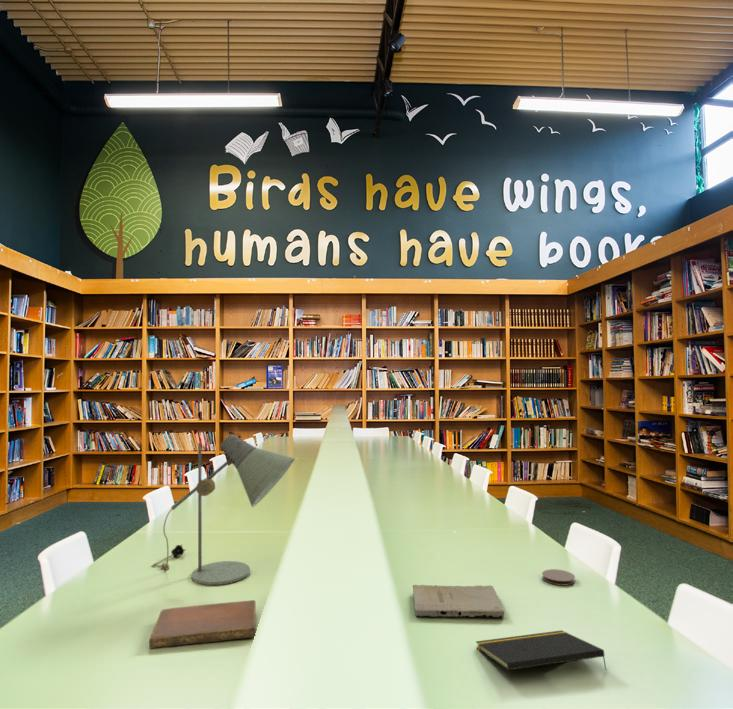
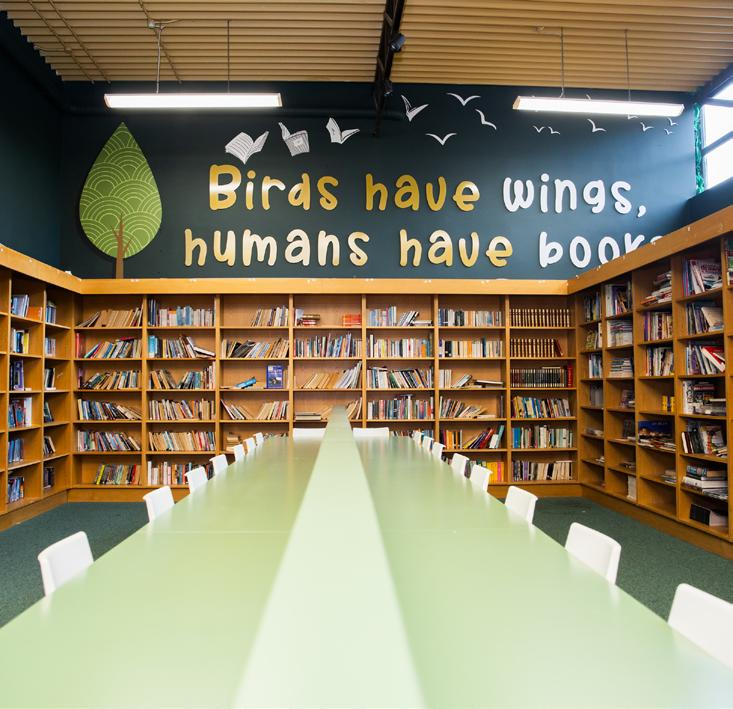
- notepad (537, 648)
- book (456, 600)
- notebook (206, 622)
- desk lamp (214, 489)
- coaster (558, 577)
